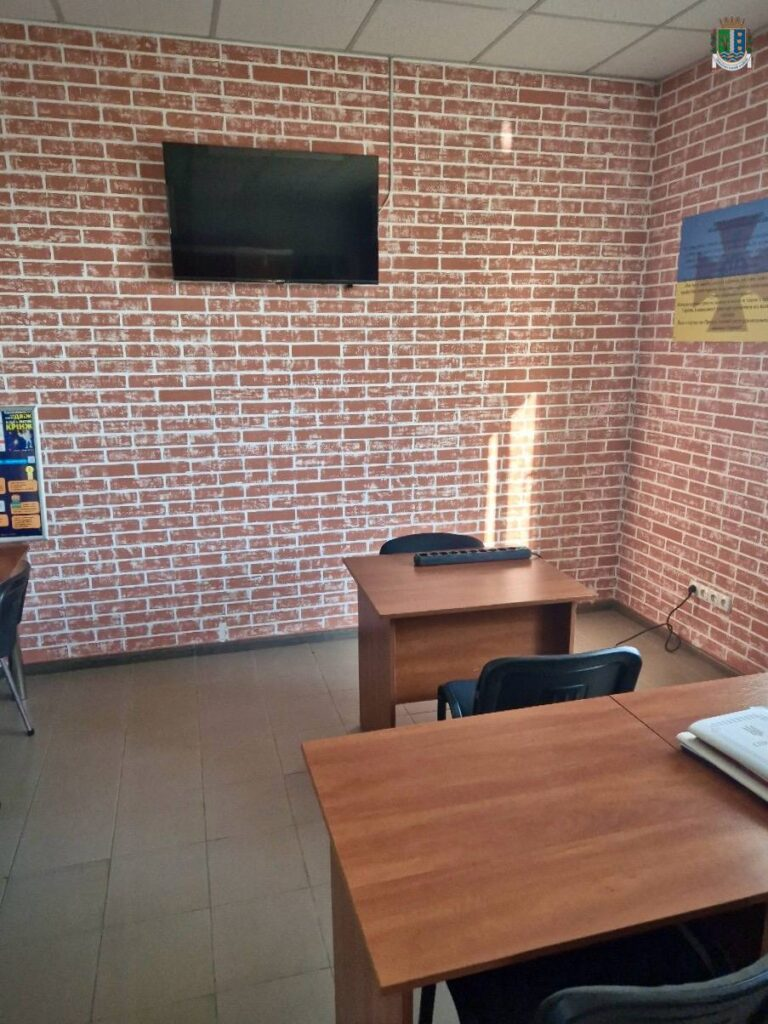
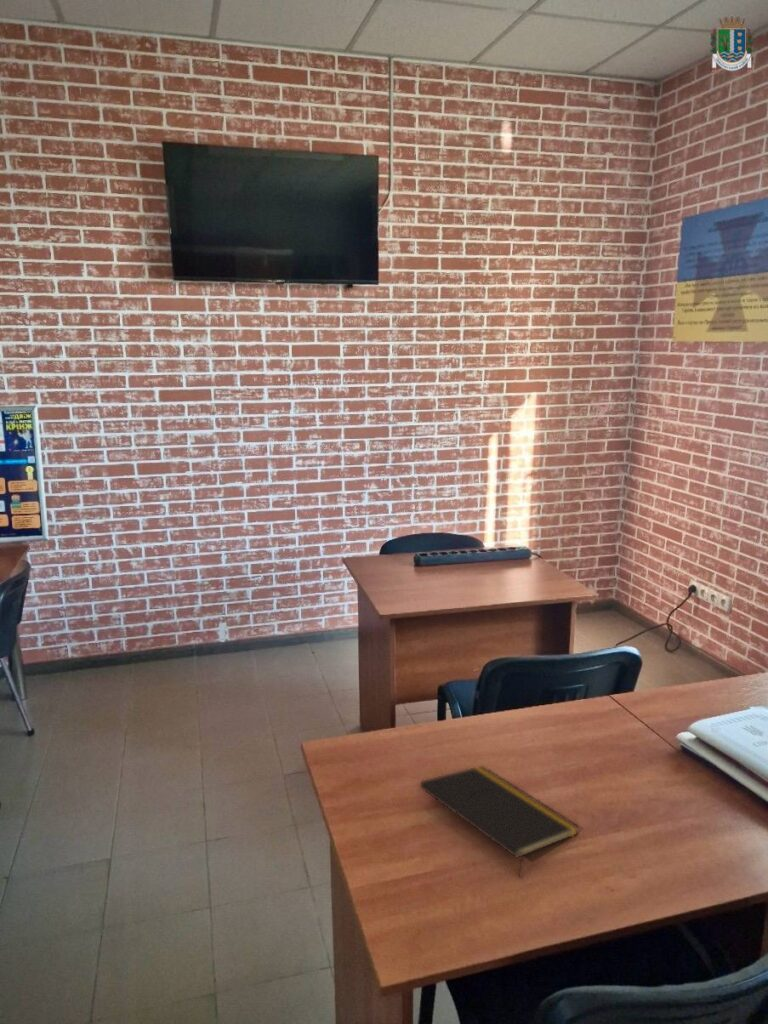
+ notepad (497, 806)
